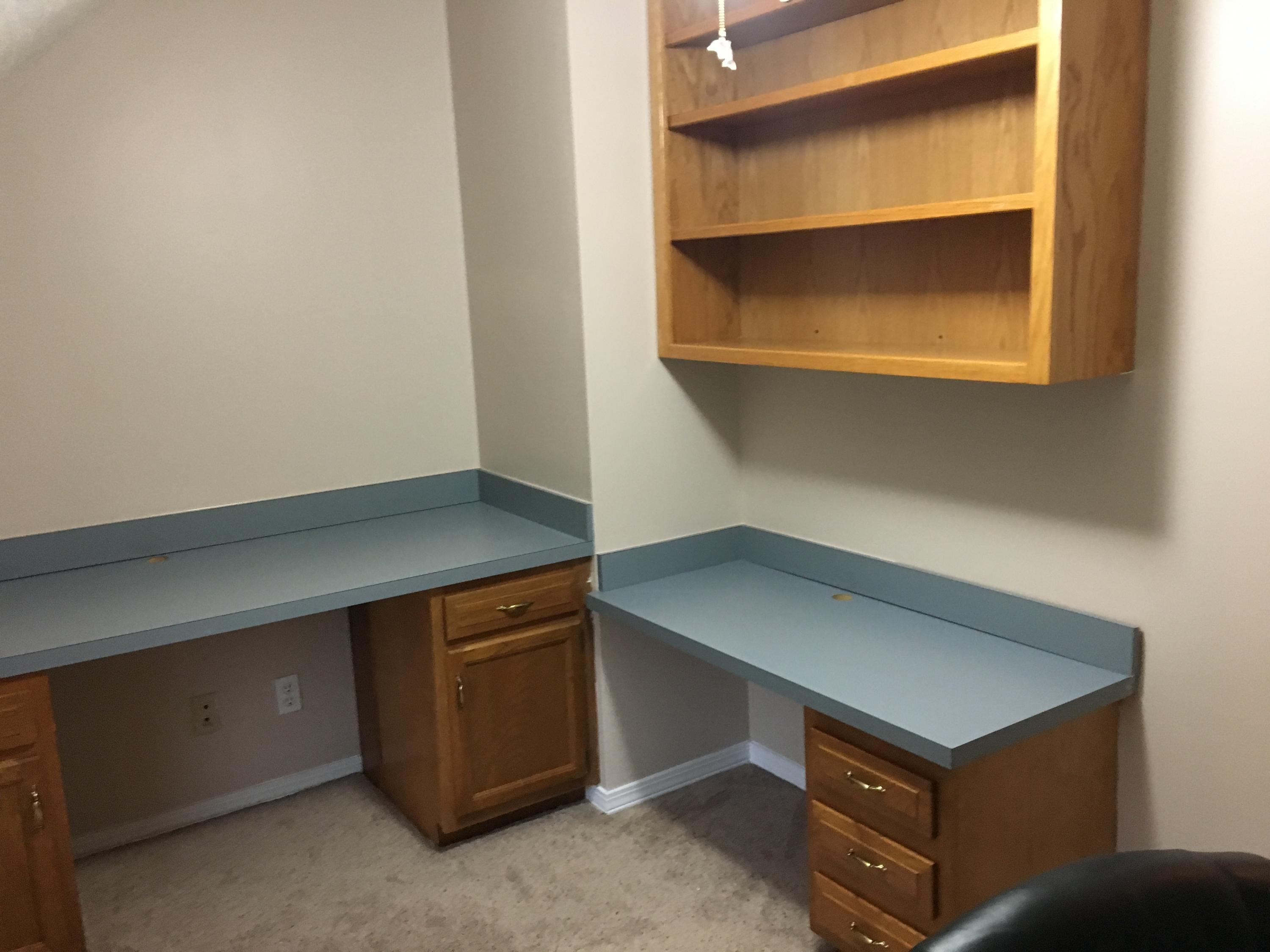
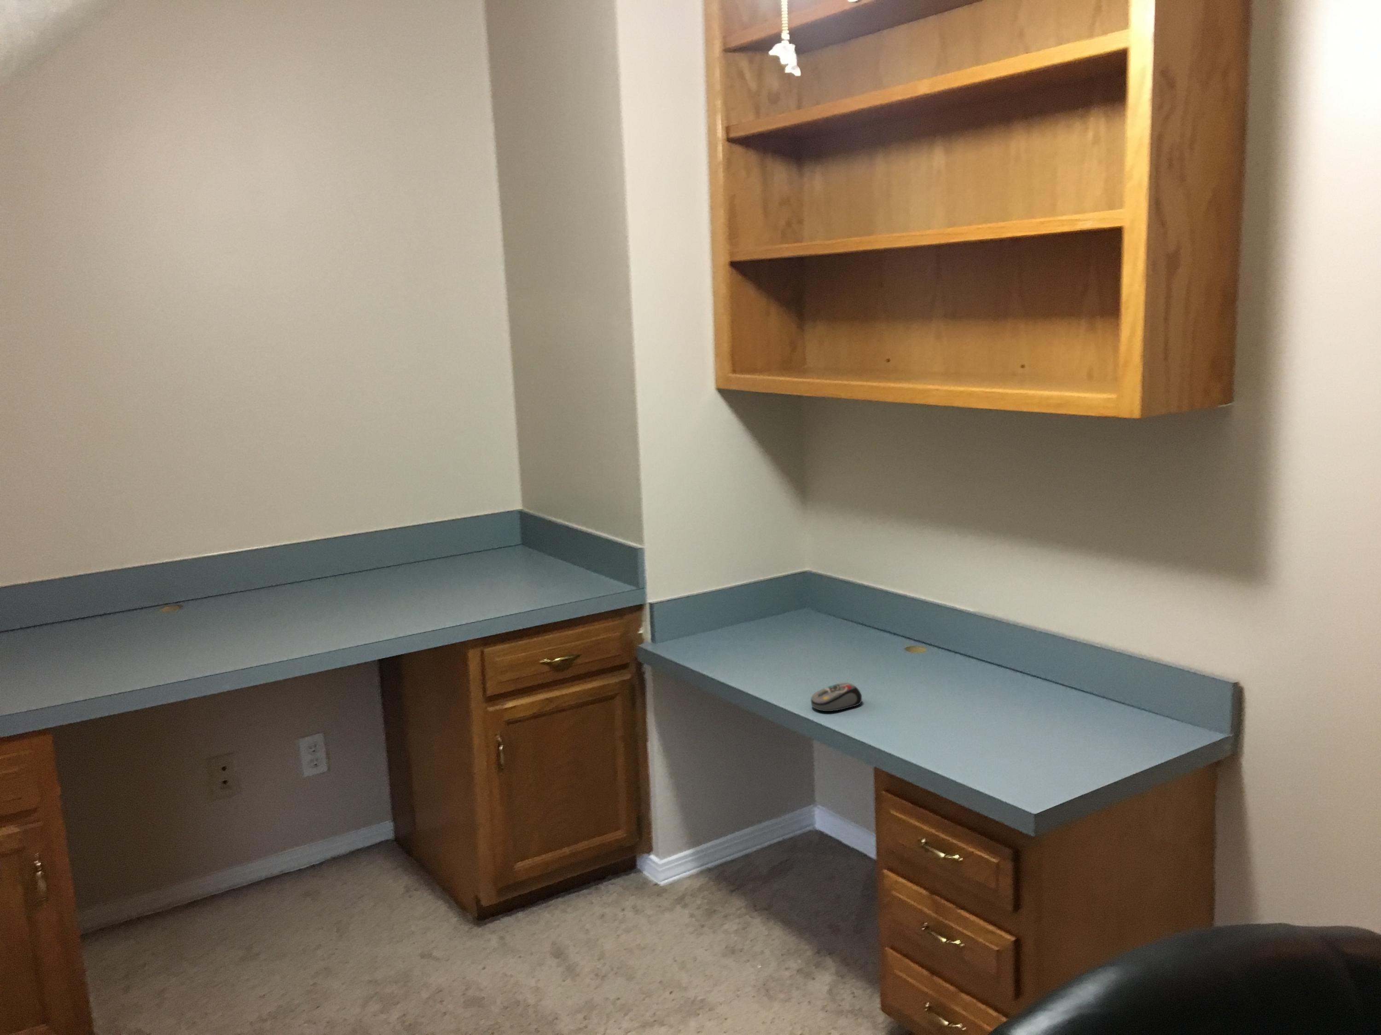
+ computer mouse (836, 695)
